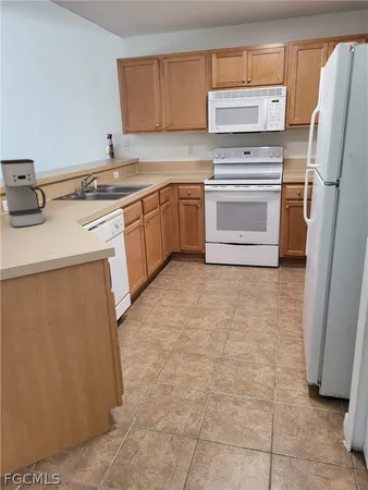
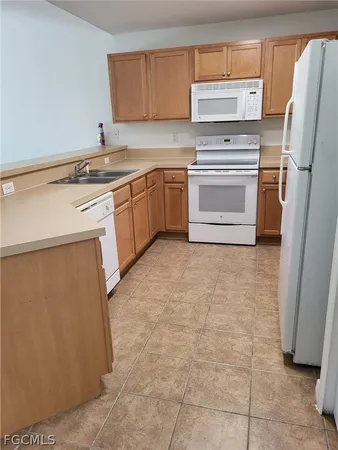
- coffee maker (24, 192)
